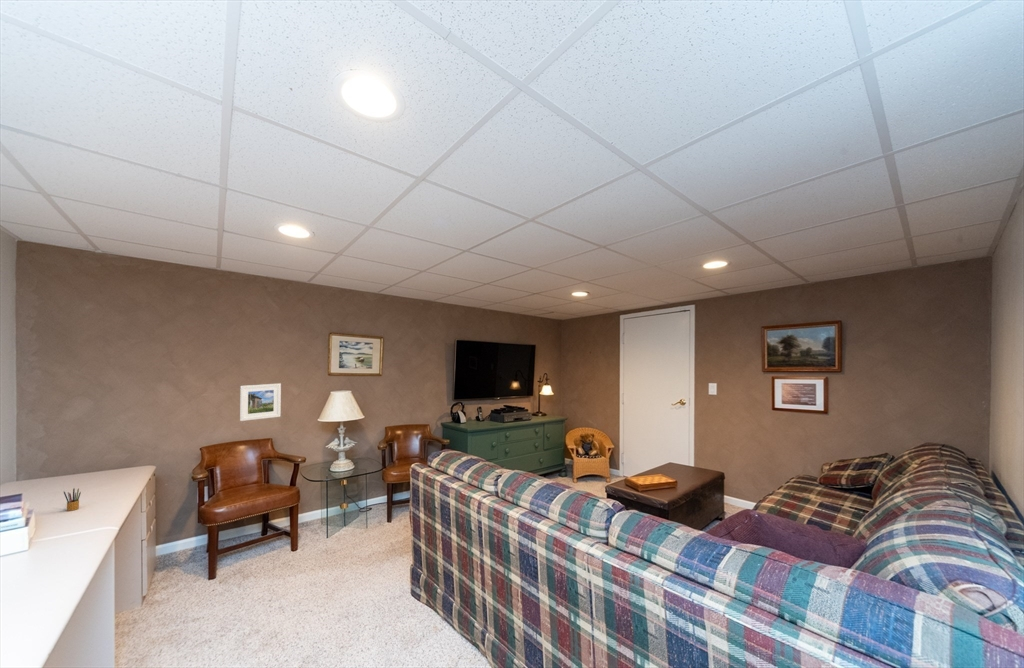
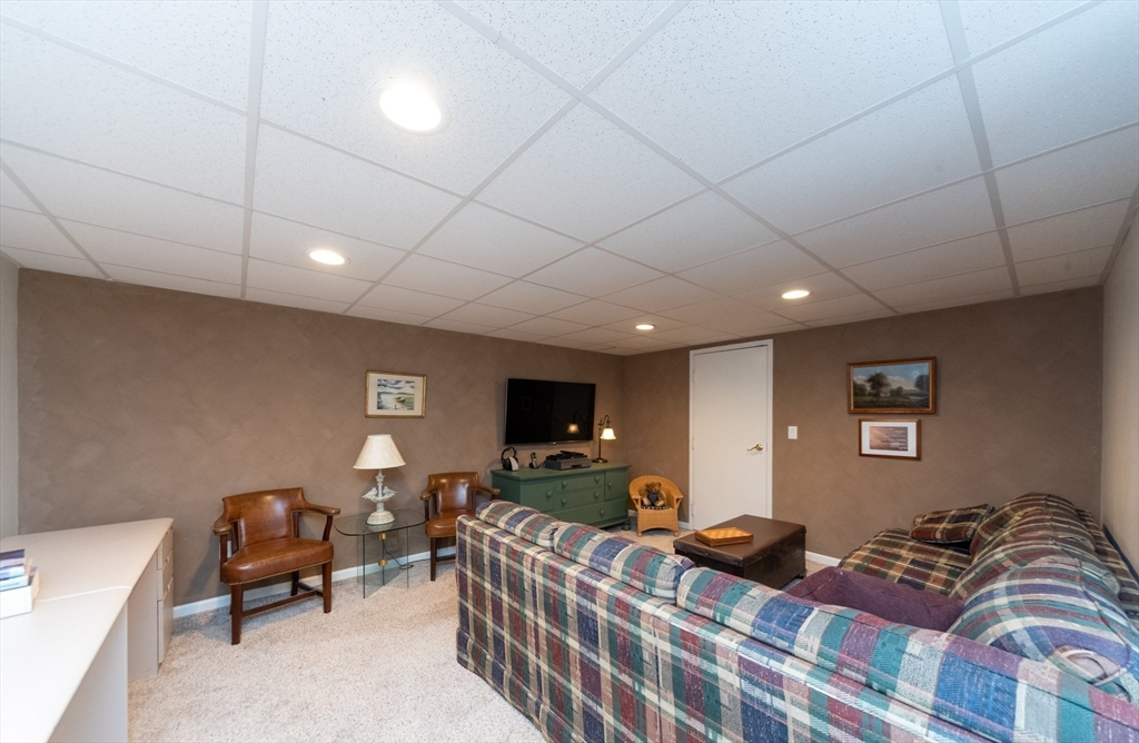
- pencil box (73, 498)
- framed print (261, 401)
